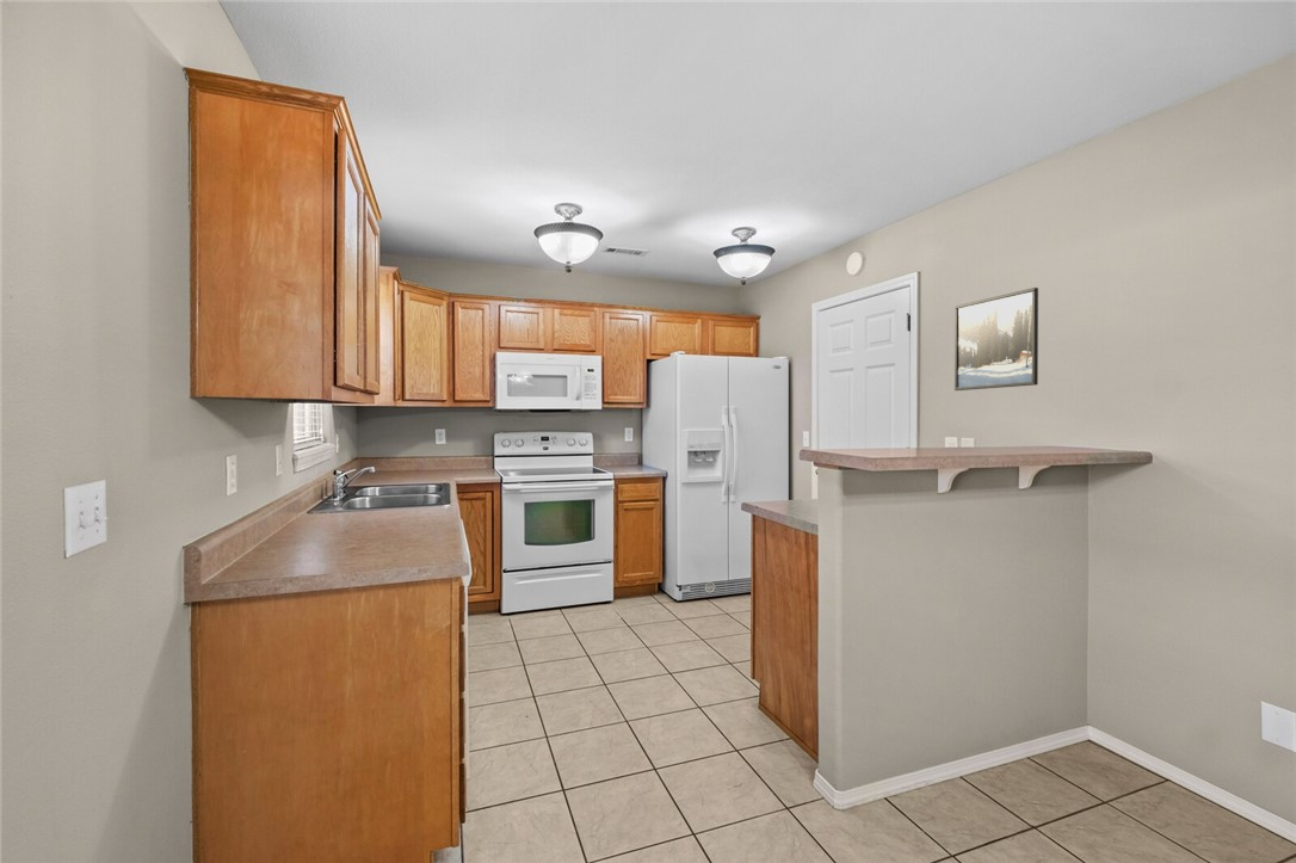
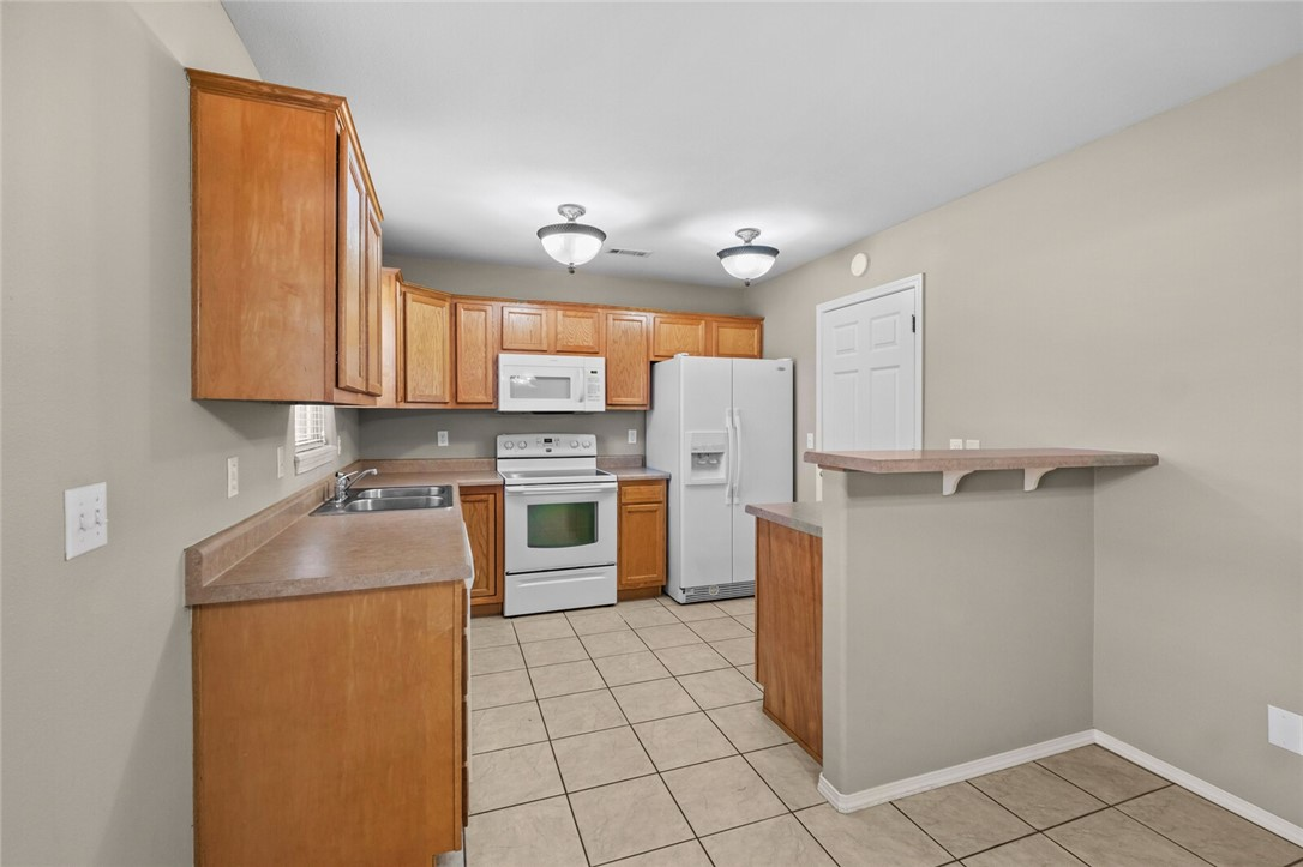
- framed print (993, 343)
